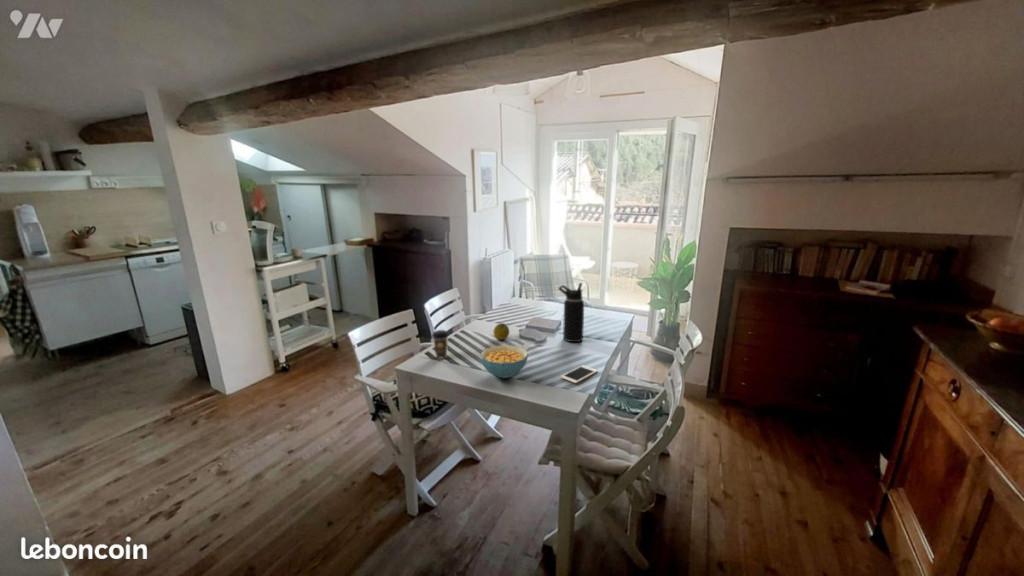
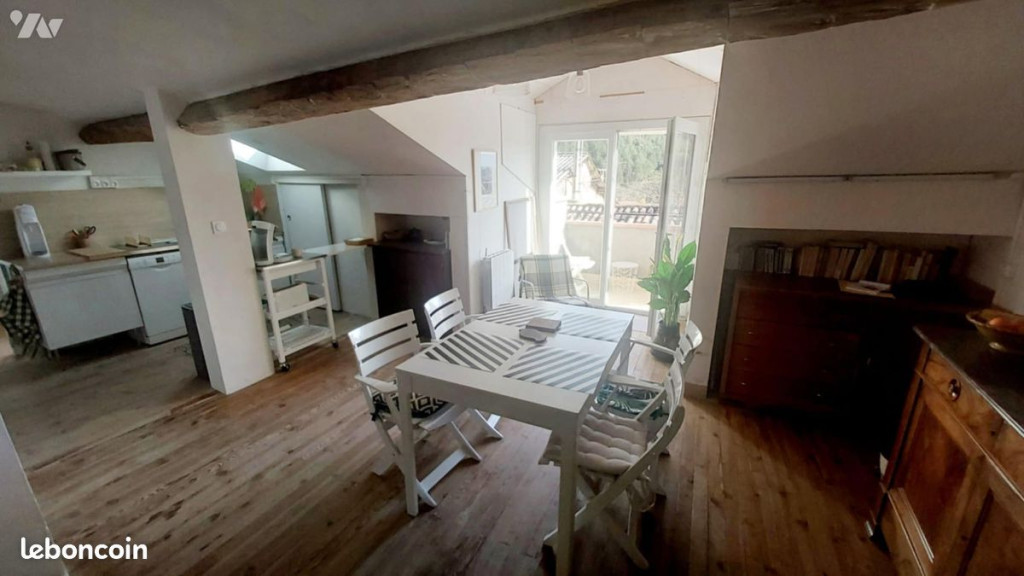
- cereal bowl (504, 364)
- coffee cup (440, 344)
- cell phone (579, 373)
- fruit (501, 331)
- water bottle (571, 310)
